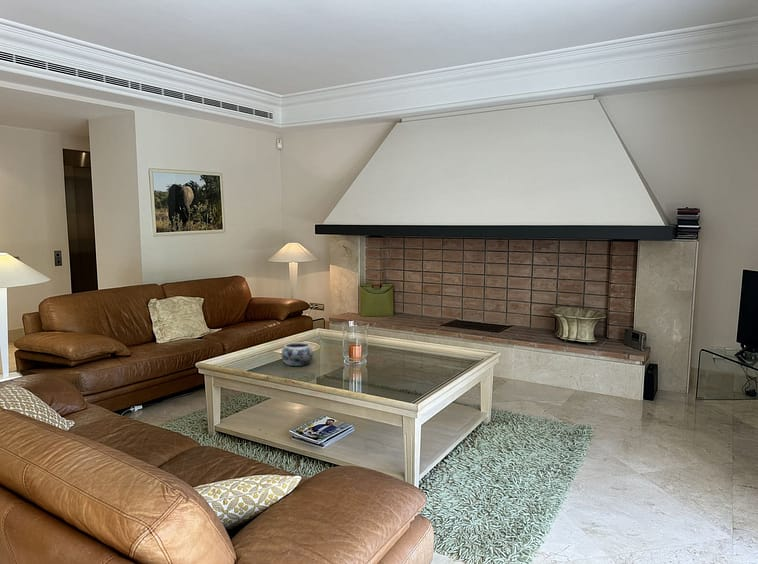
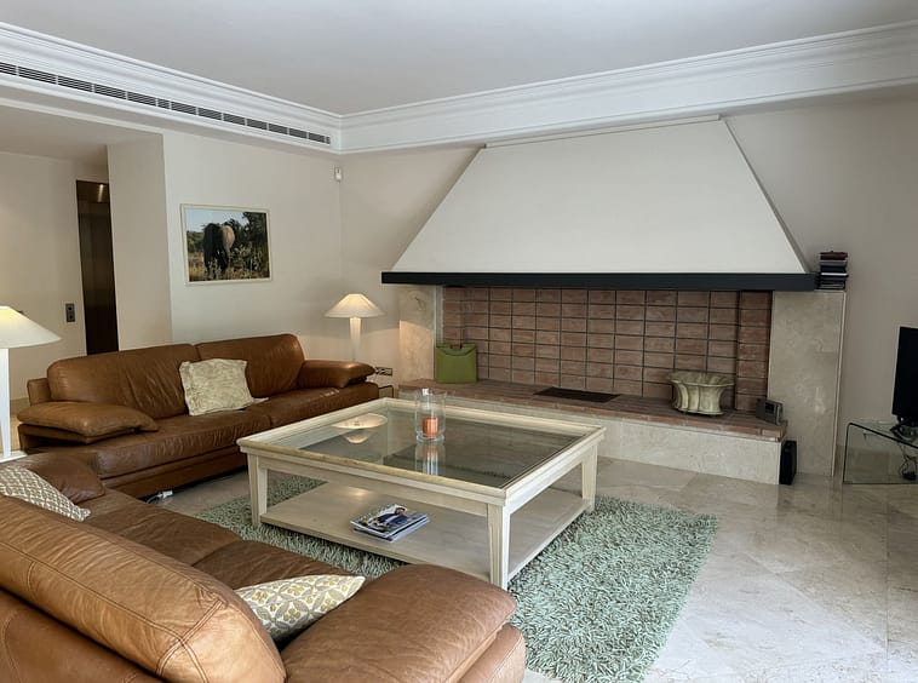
- decorative bowl (297, 354)
